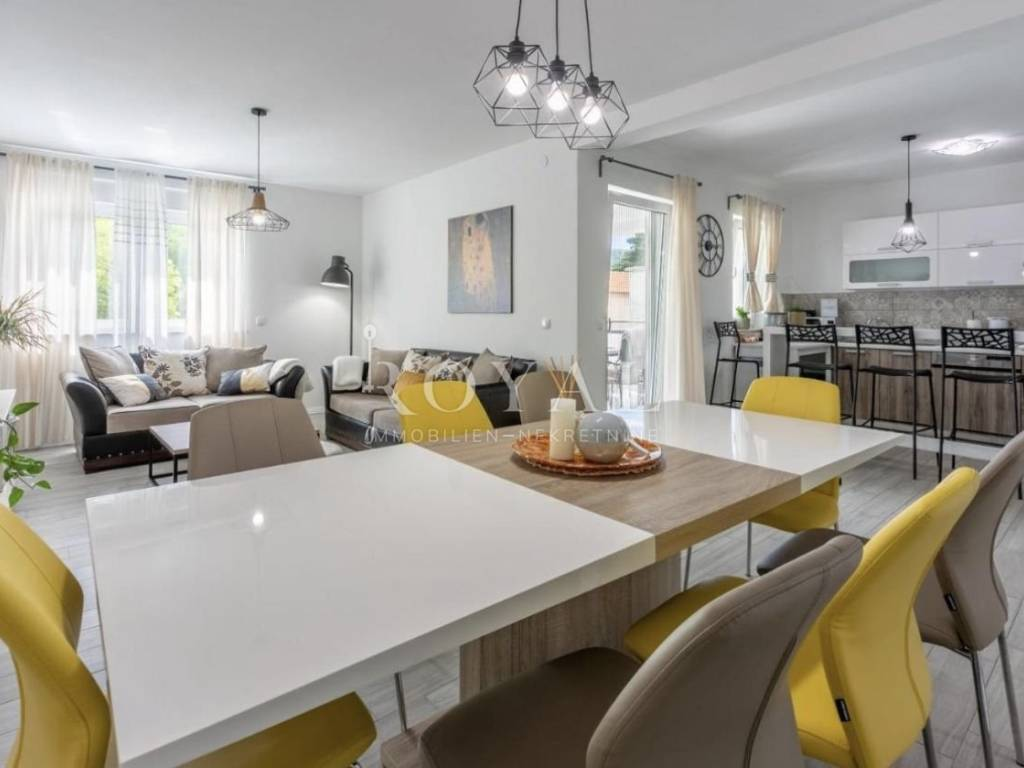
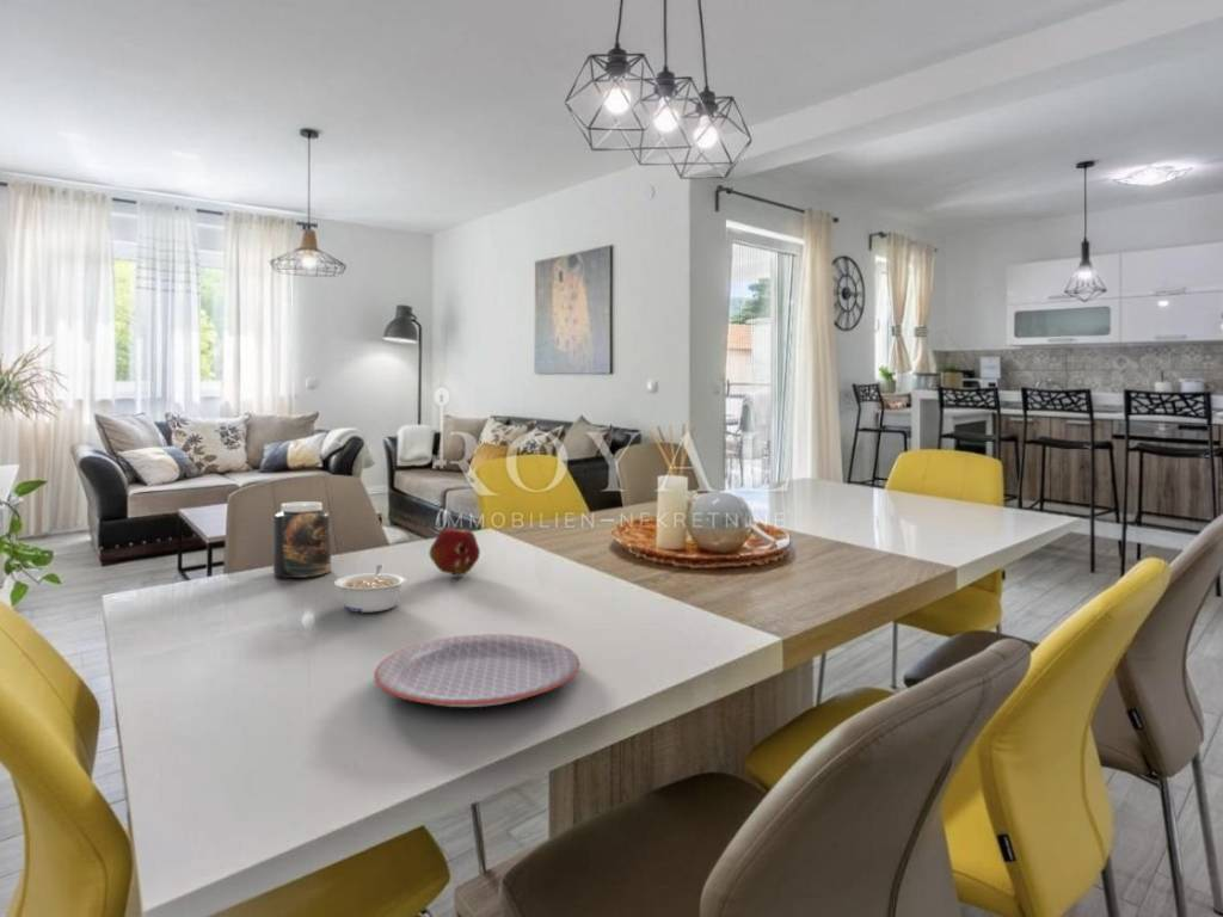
+ plate (479, 671)
+ jar (302, 537)
+ fruit (454, 550)
+ legume (369, 590)
